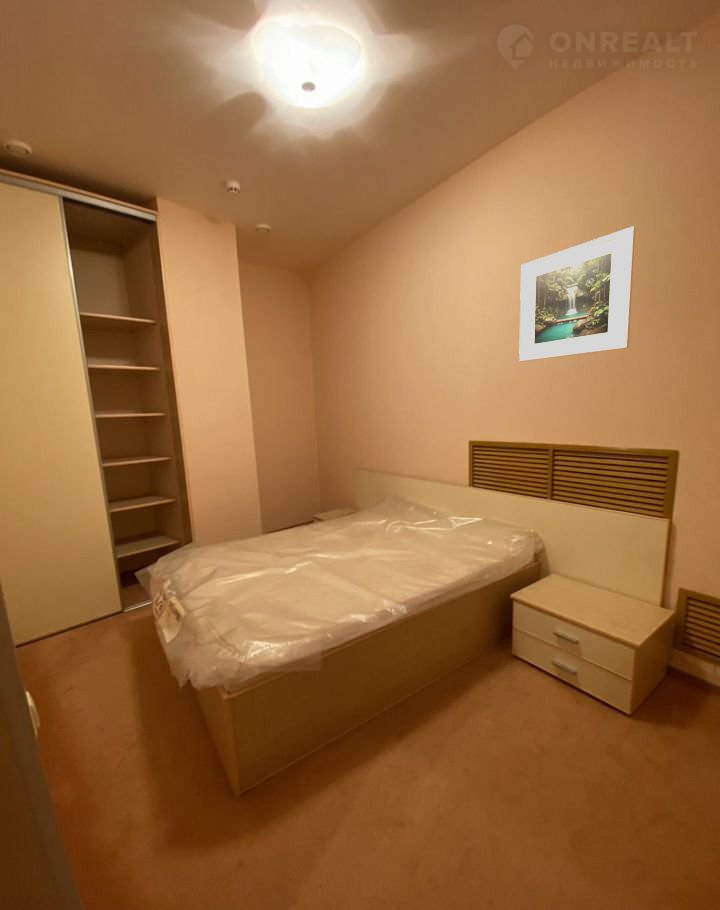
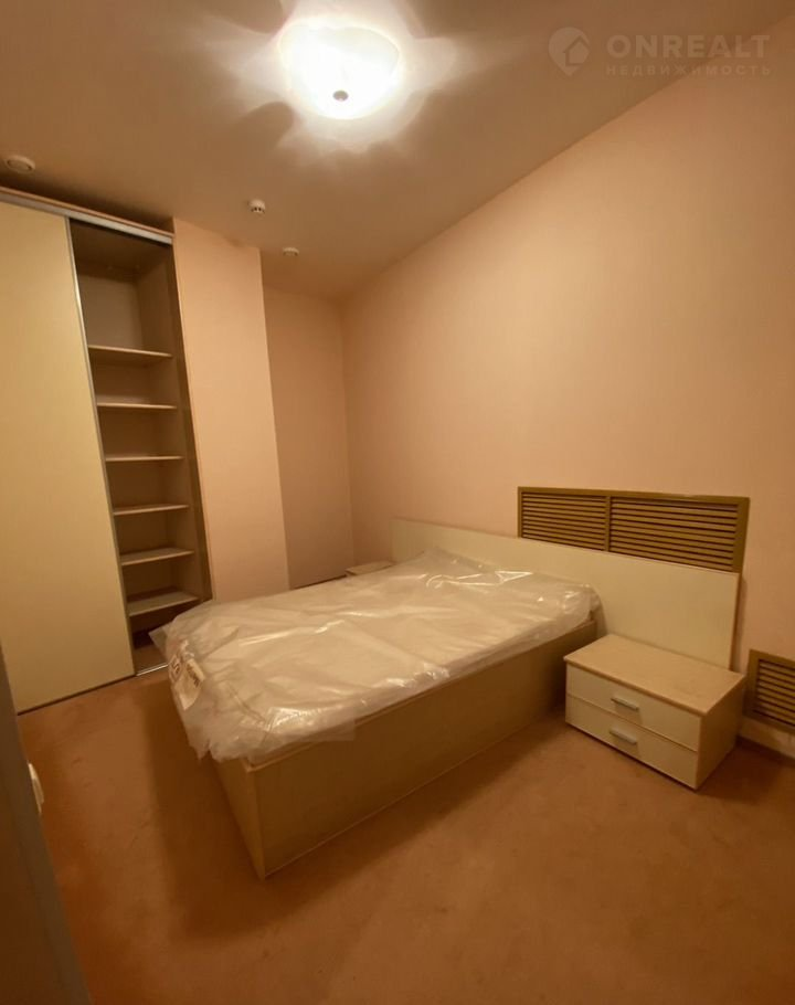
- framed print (570, 302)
